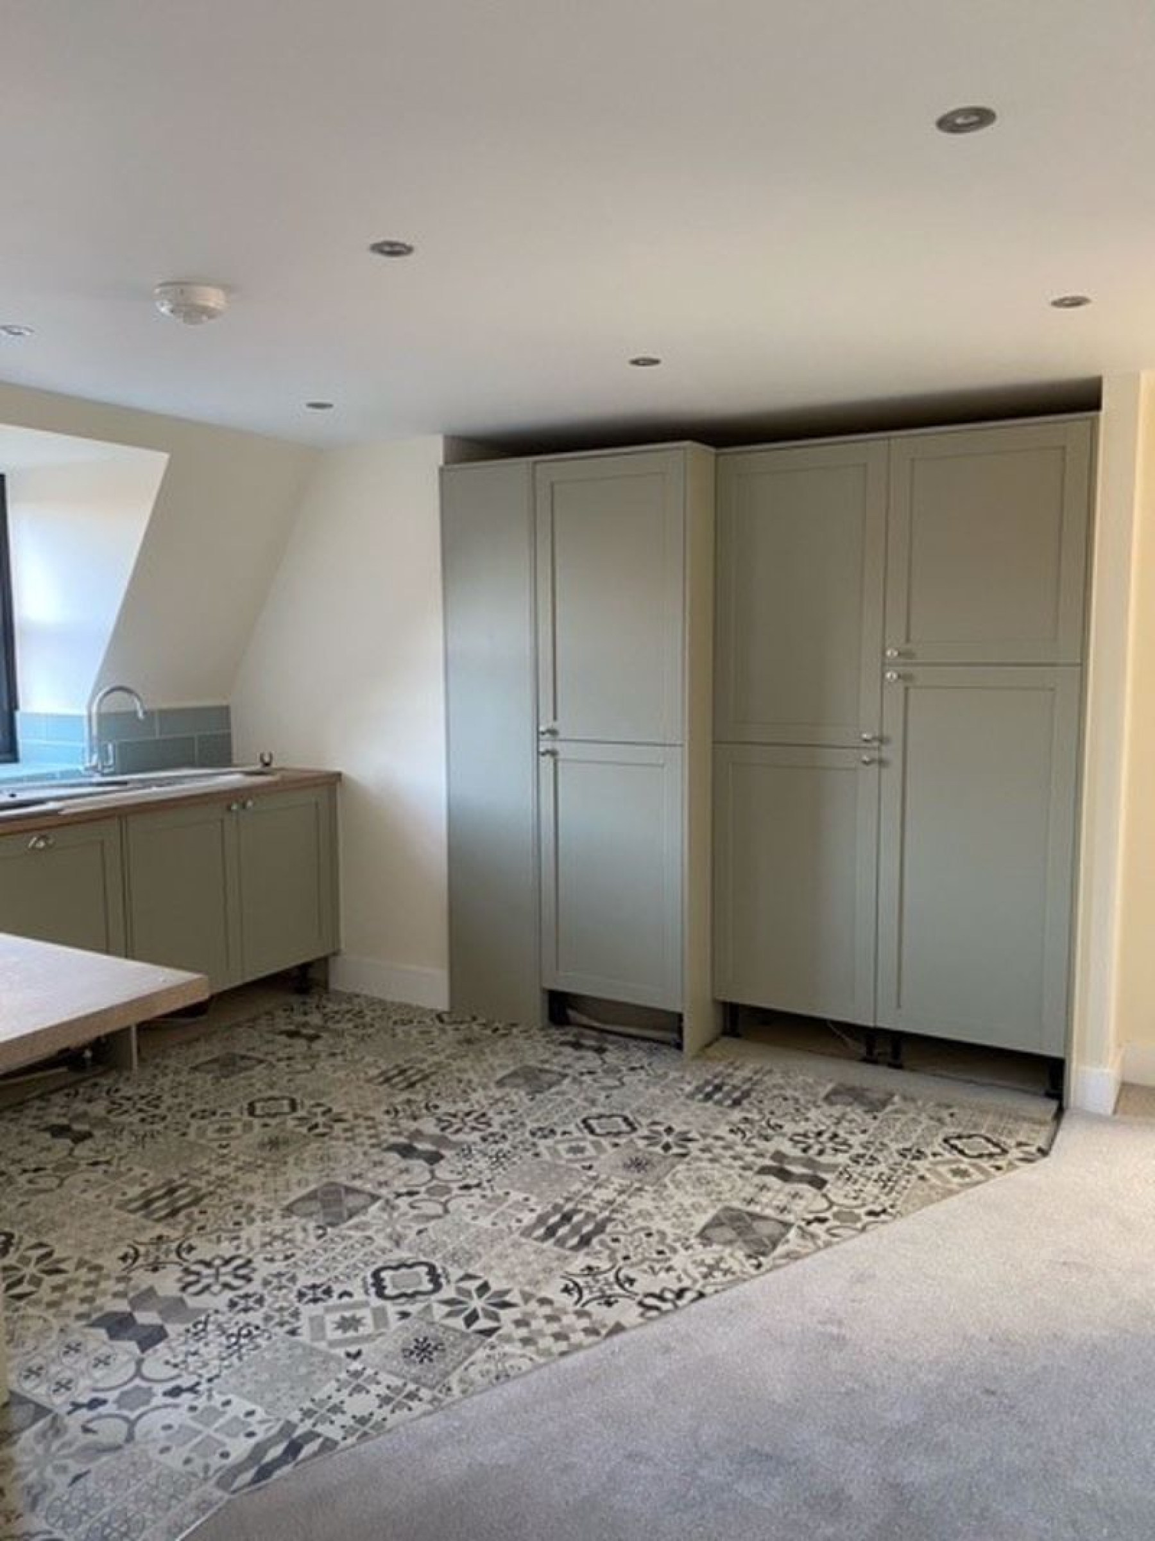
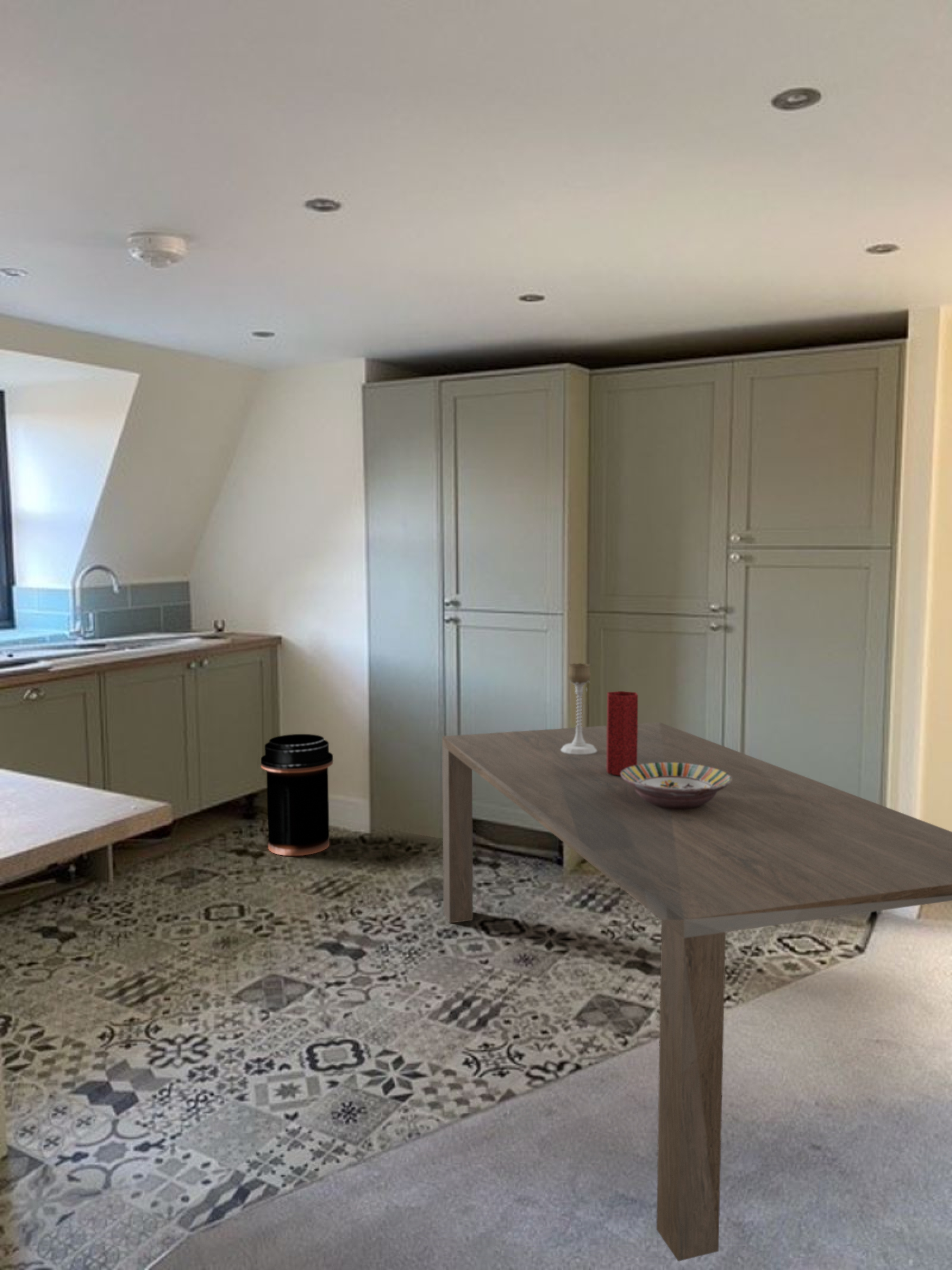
+ trash can (298, 793)
+ dining table (665, 899)
+ vase (622, 733)
+ candle holder (579, 707)
+ serving bowl (675, 787)
